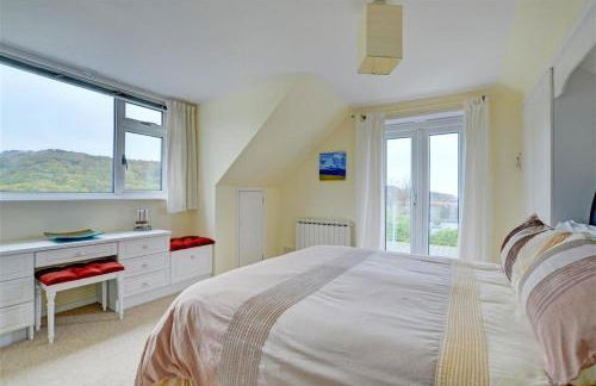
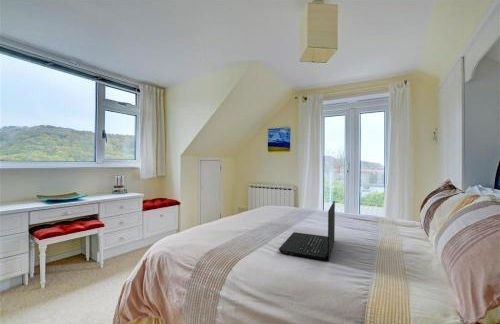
+ laptop (304, 233)
